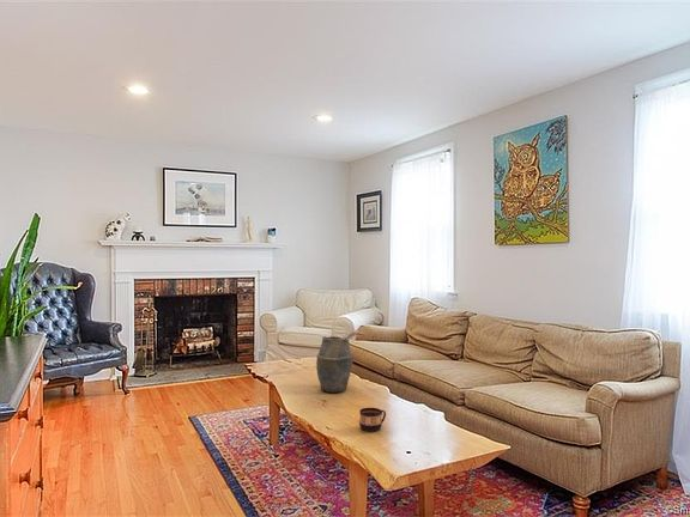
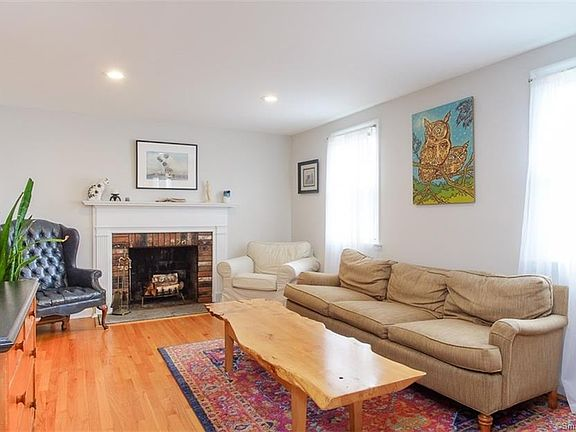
- cup (371, 419)
- vase (334, 363)
